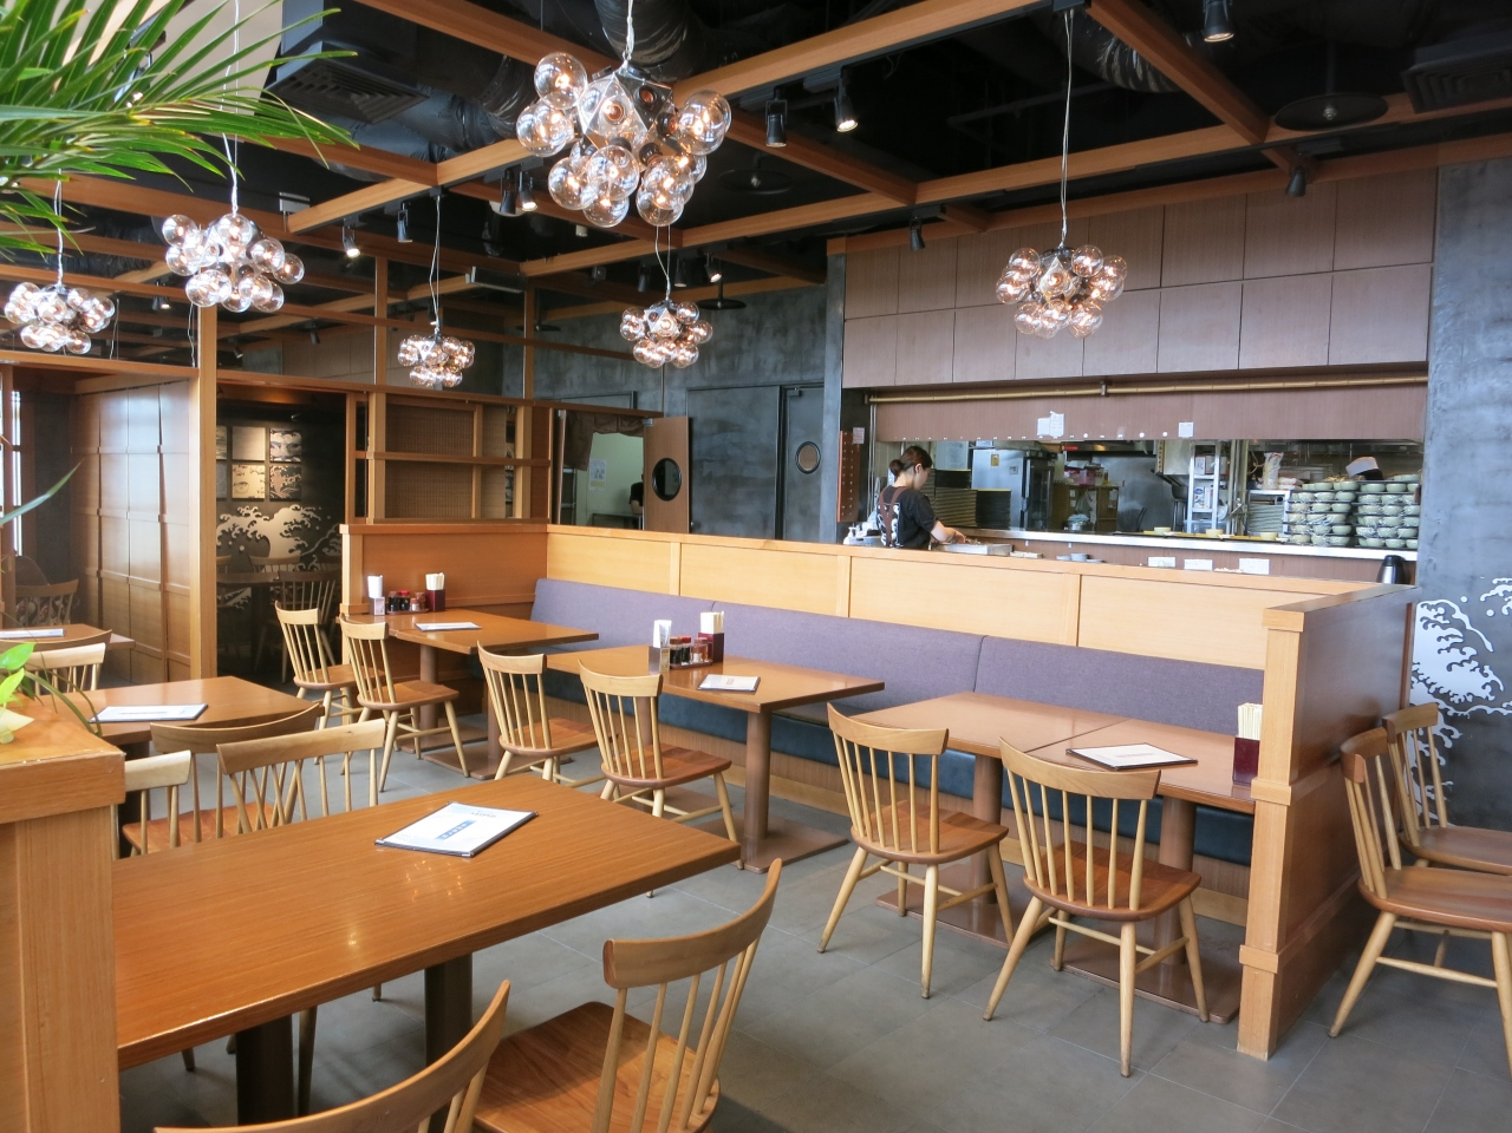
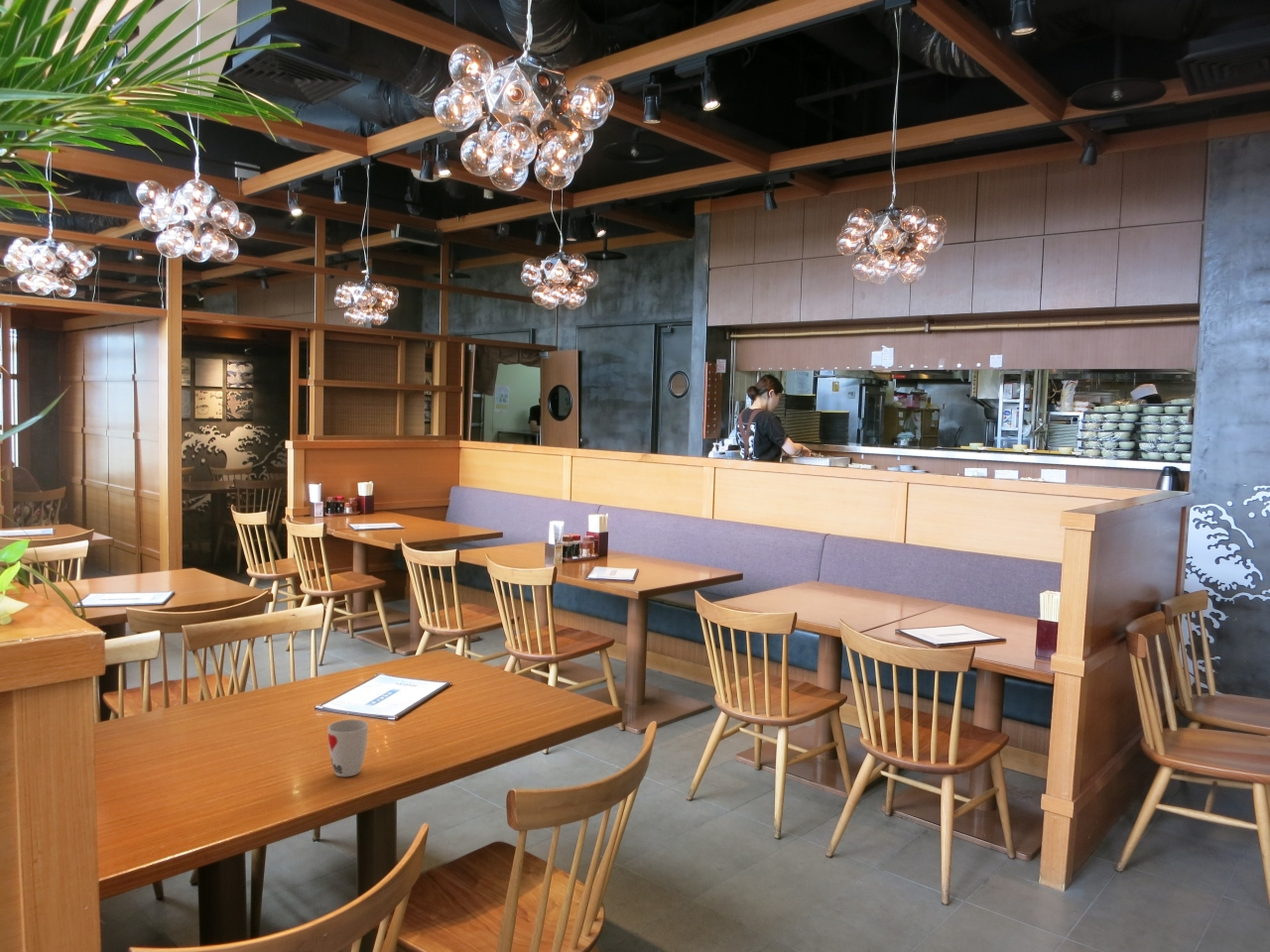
+ cup (347, 749)
